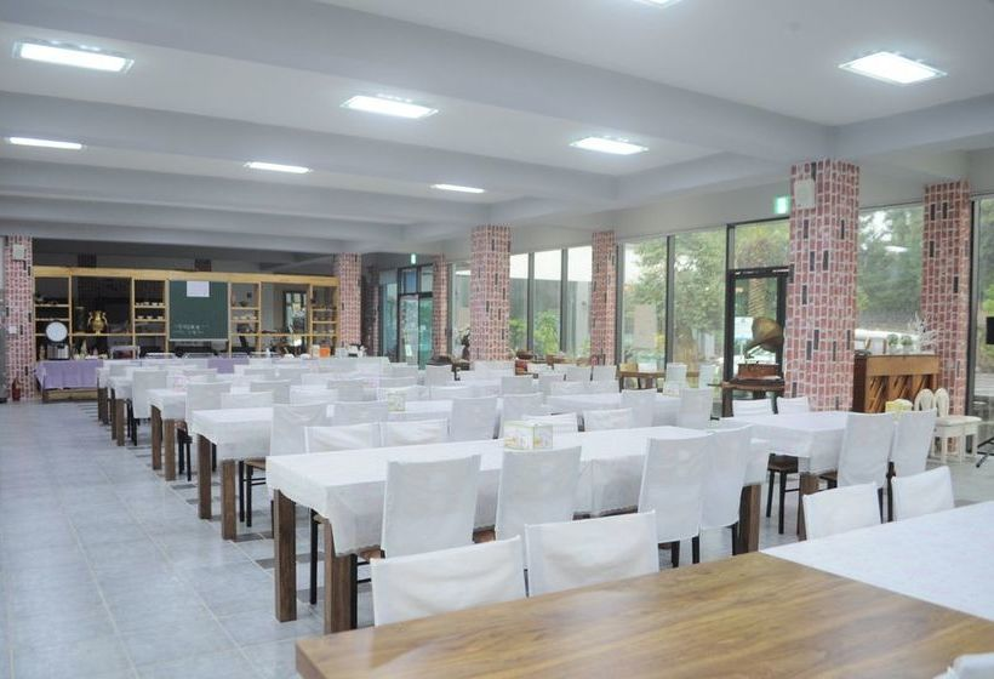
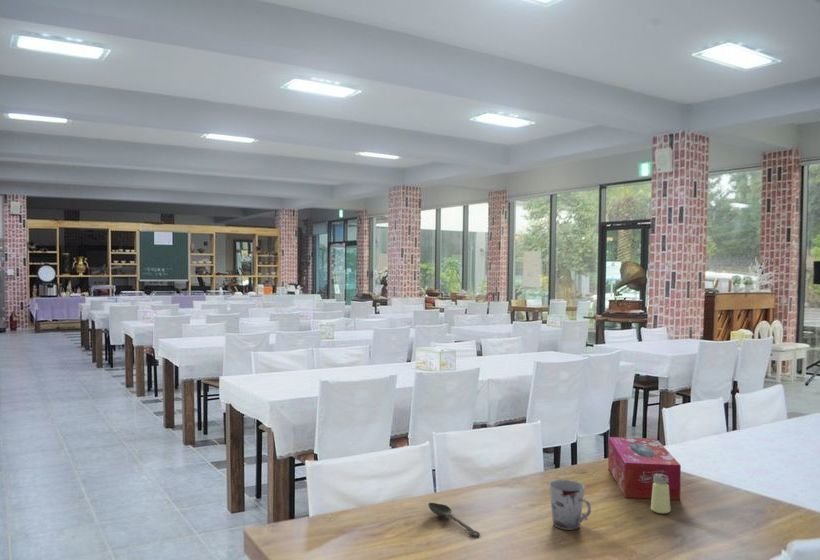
+ cup (571, 507)
+ spoon (454, 517)
+ saltshaker (660, 492)
+ tissue box (641, 466)
